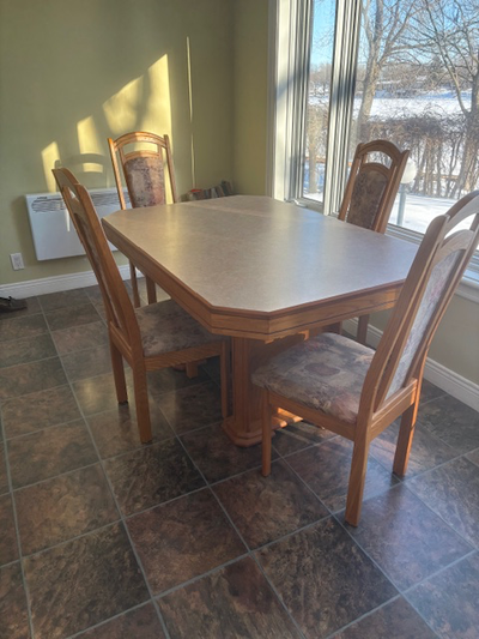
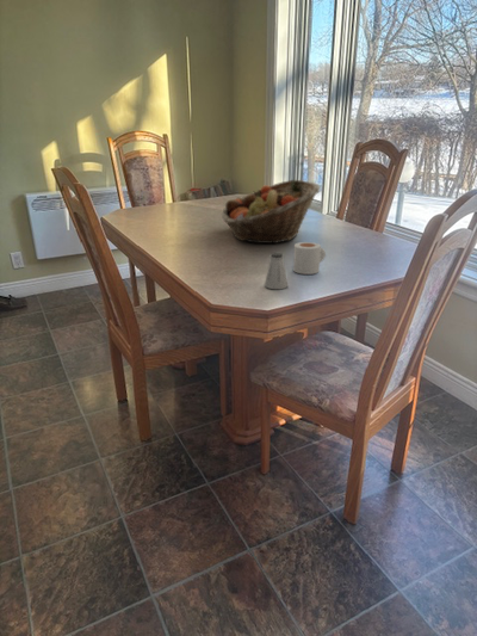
+ mug (310, 257)
+ saltshaker (275, 270)
+ fruit basket (268, 209)
